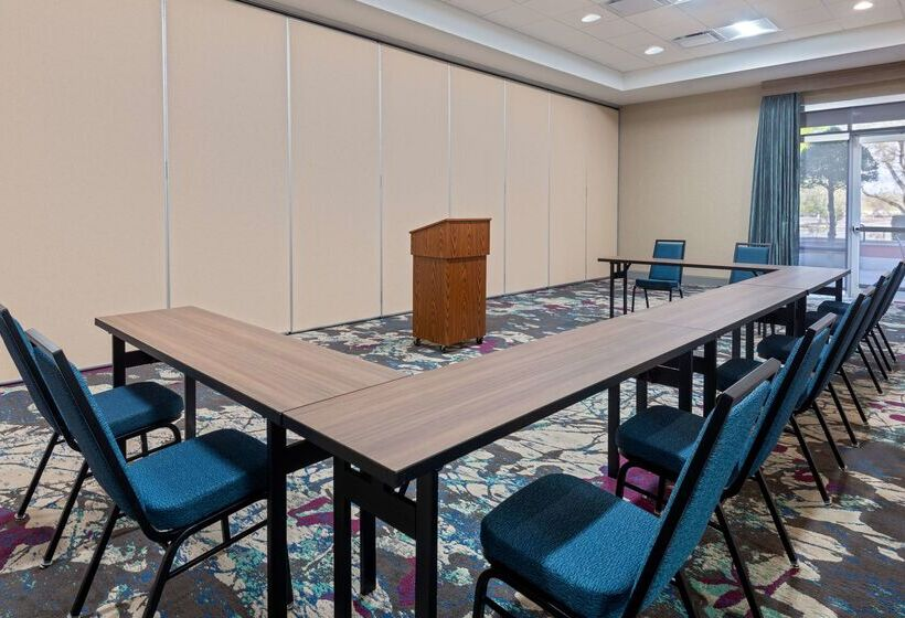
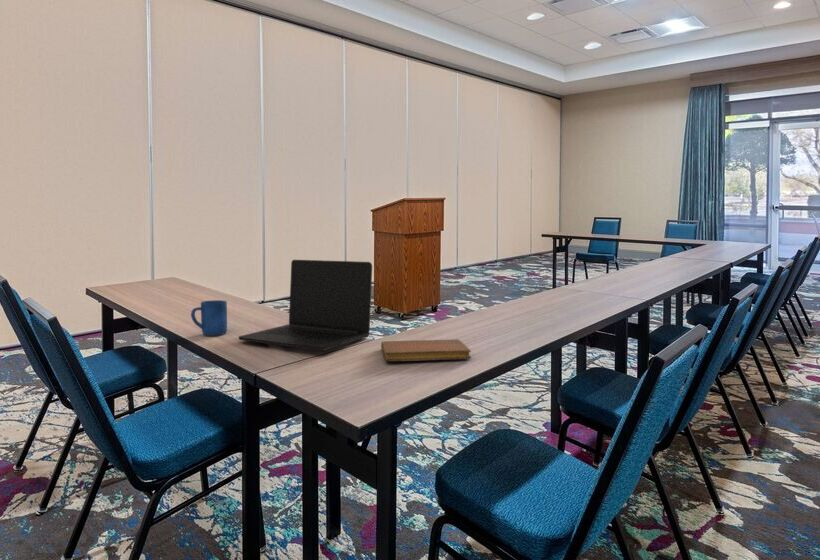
+ mug (209, 318)
+ notebook (424, 349)
+ laptop (306, 301)
